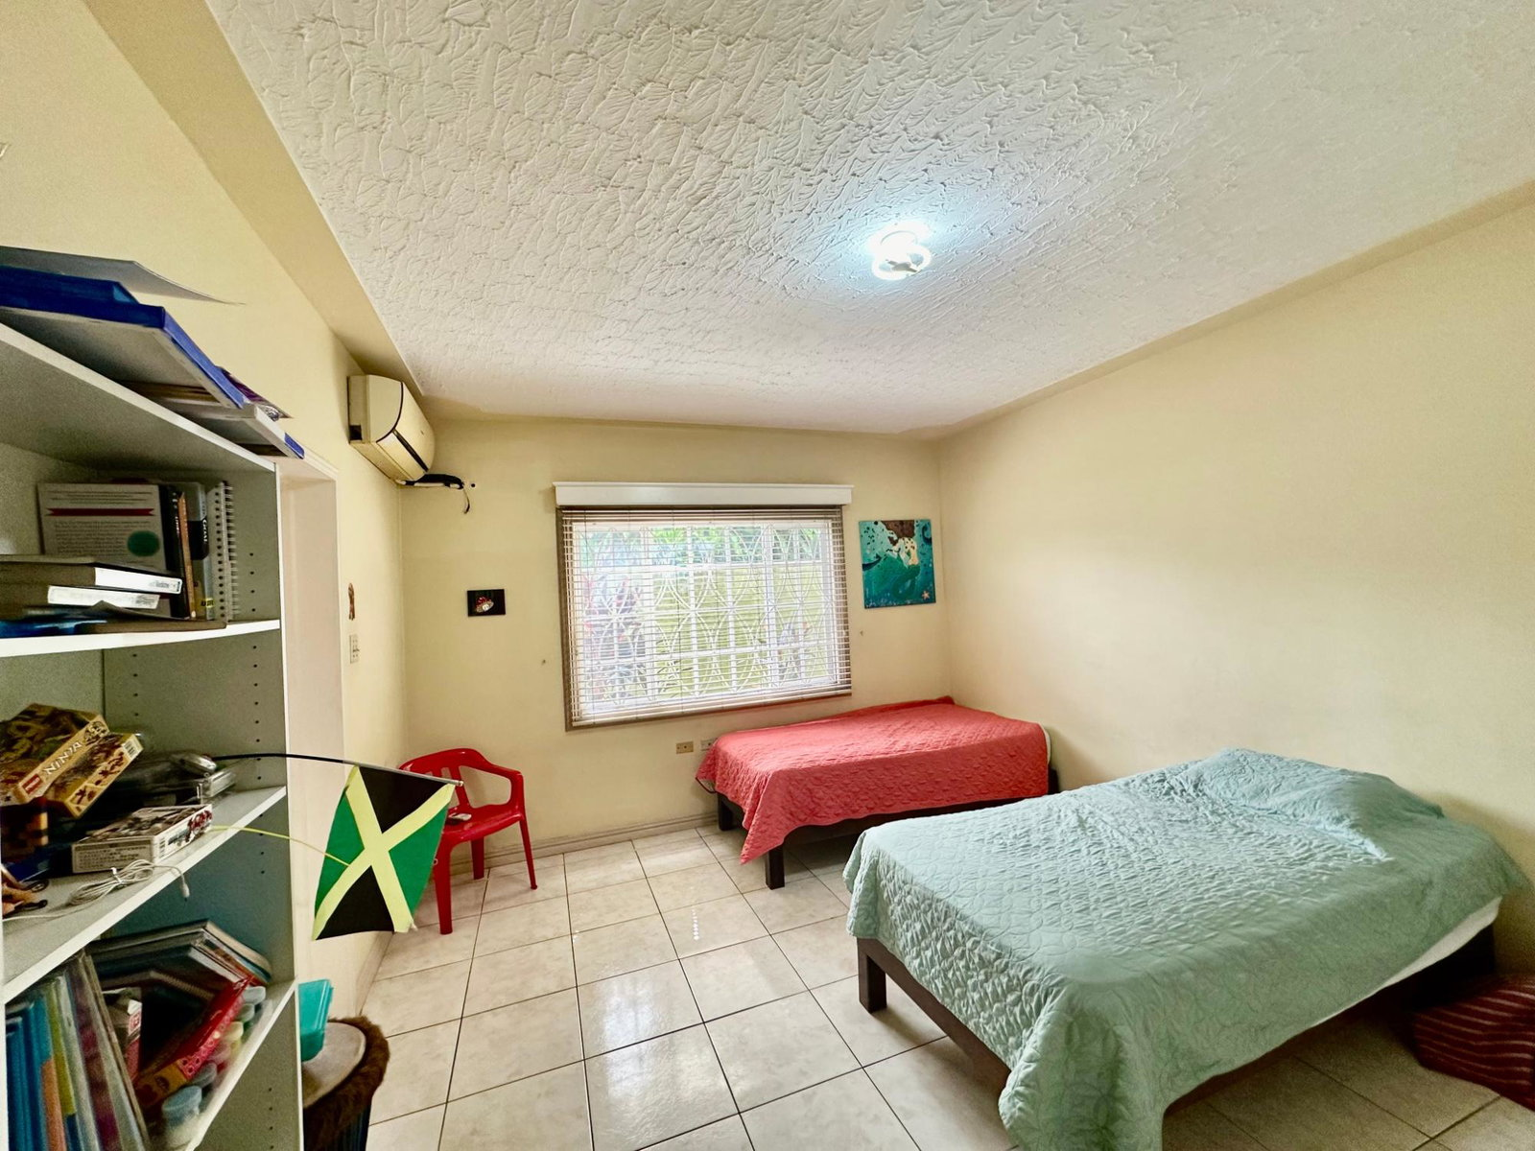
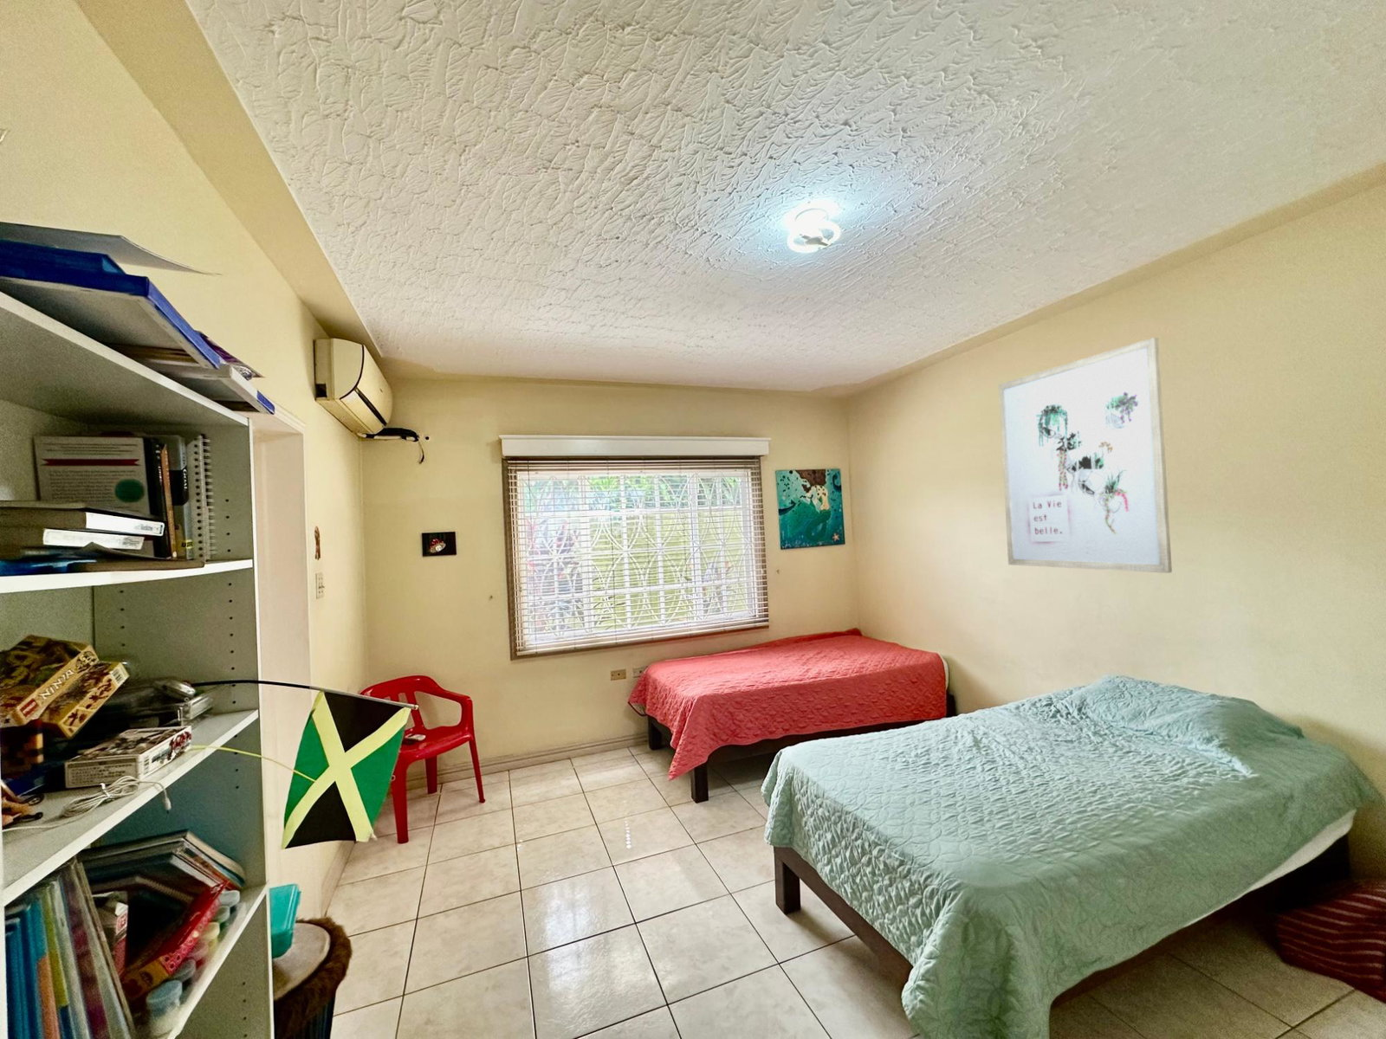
+ wall art (1073, 466)
